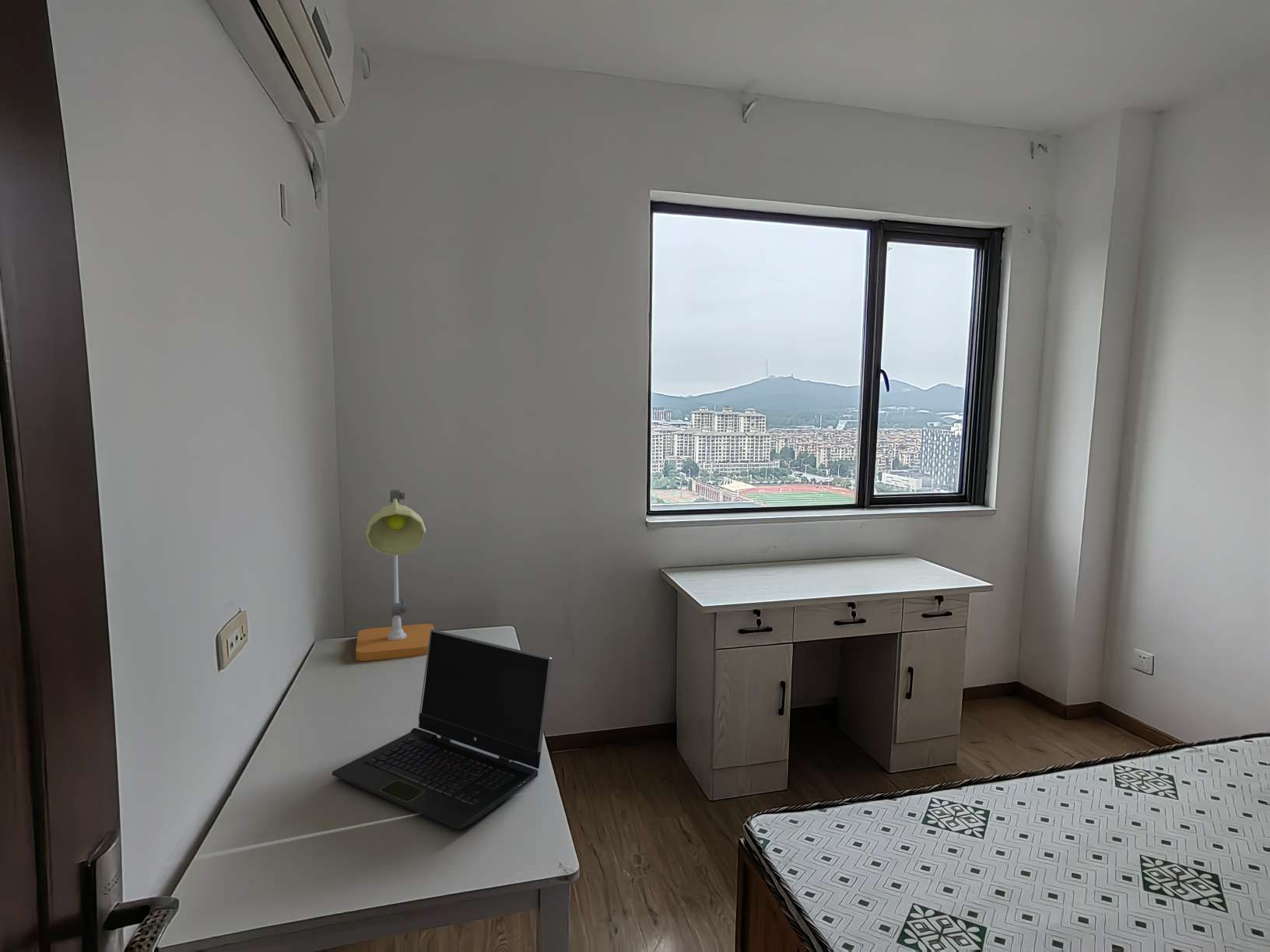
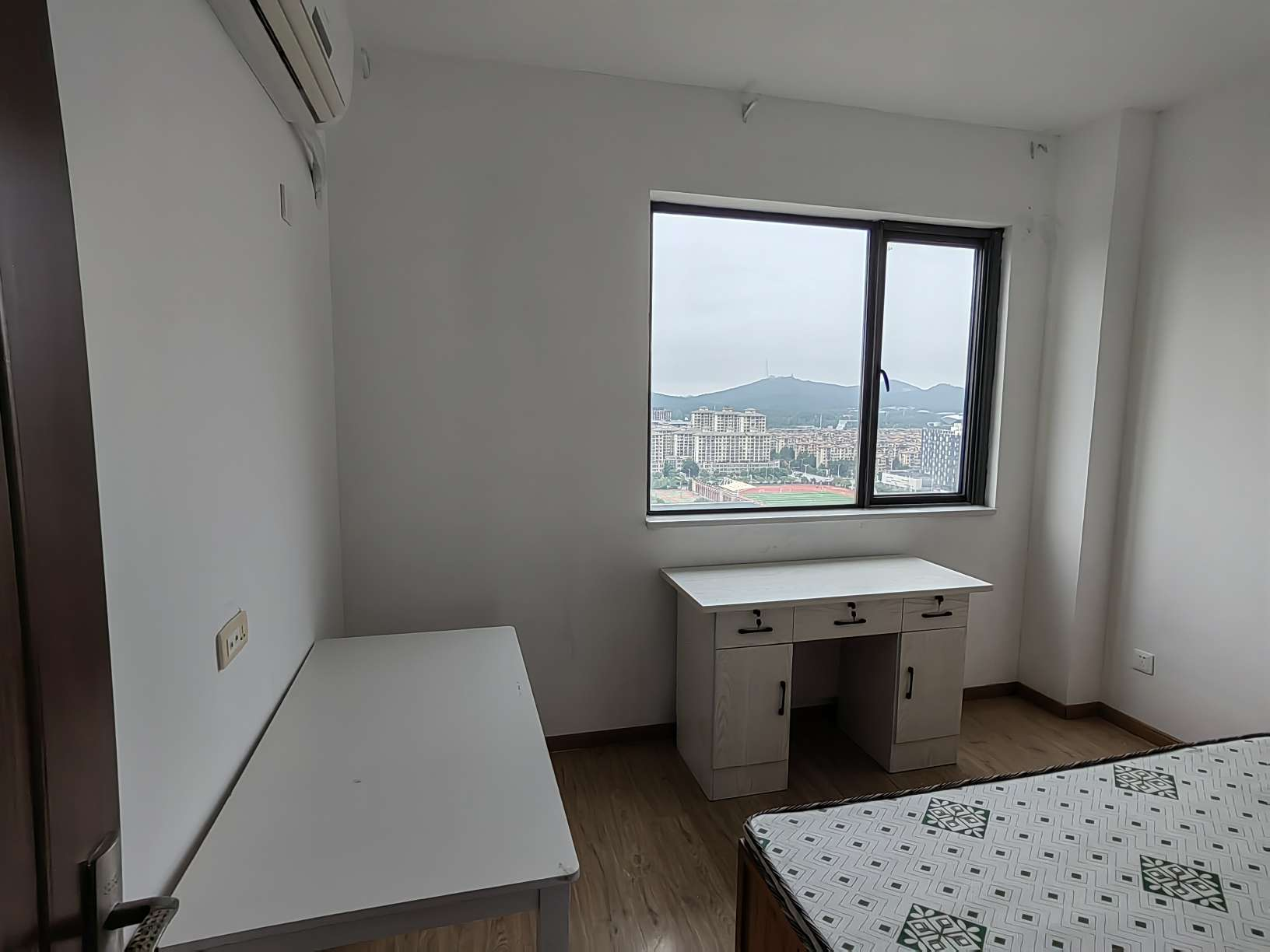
- laptop computer (443, 718)
- desk lamp (395, 571)
